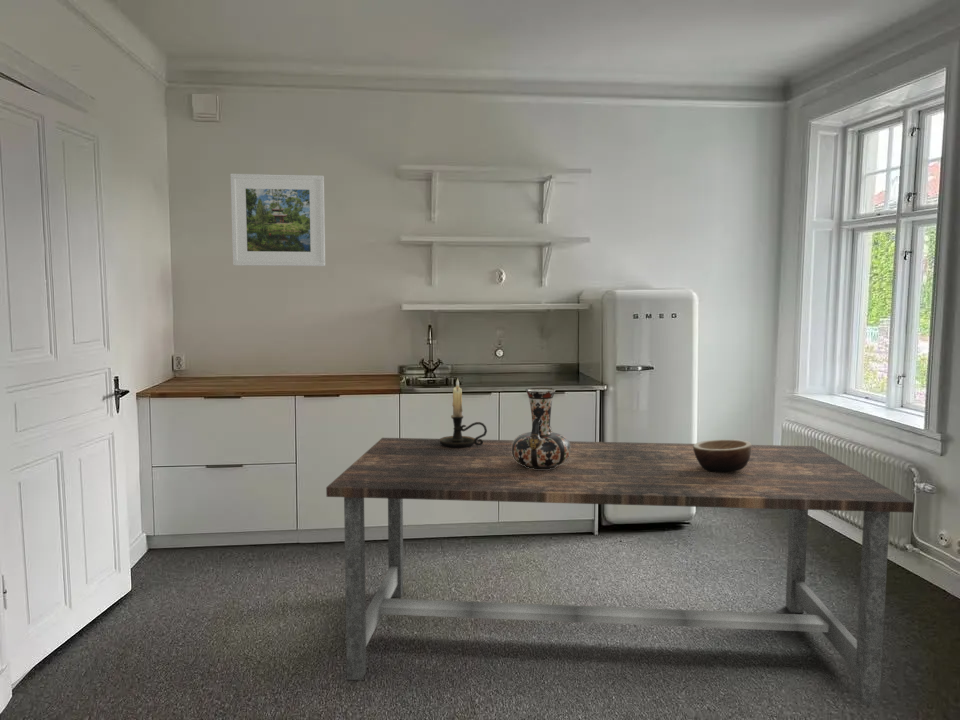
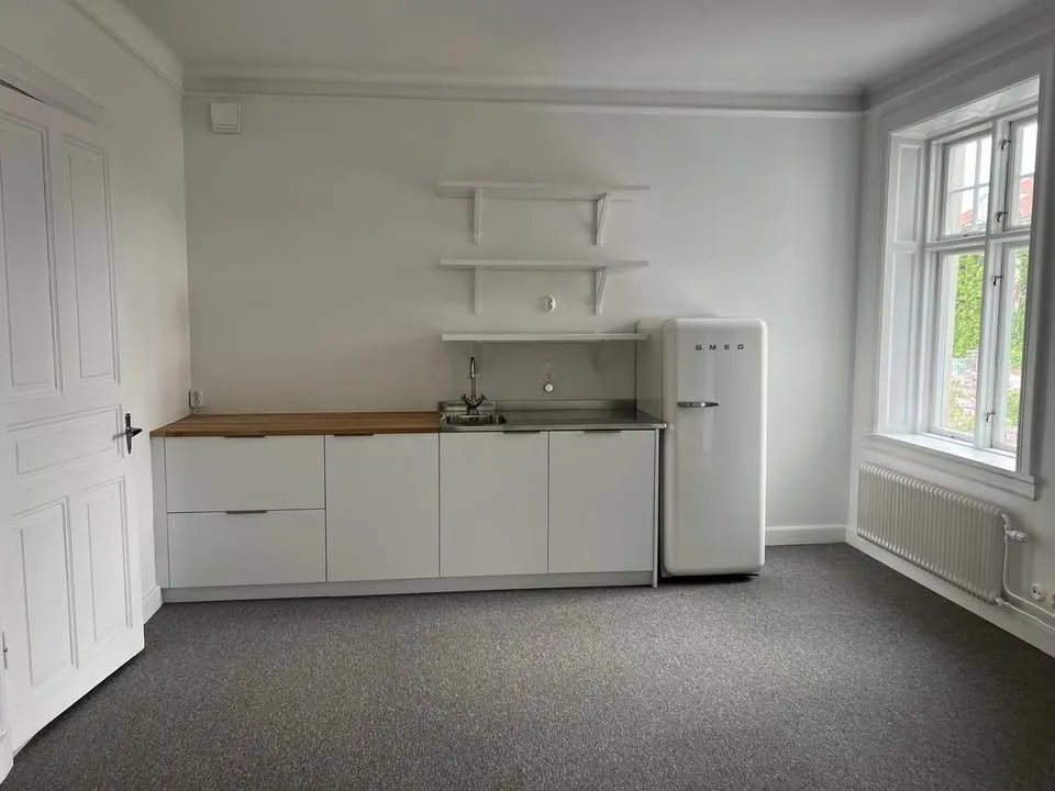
- bowl (721, 455)
- decorative vase (541, 426)
- candle holder (462, 410)
- dining table (598, 503)
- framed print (278, 220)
